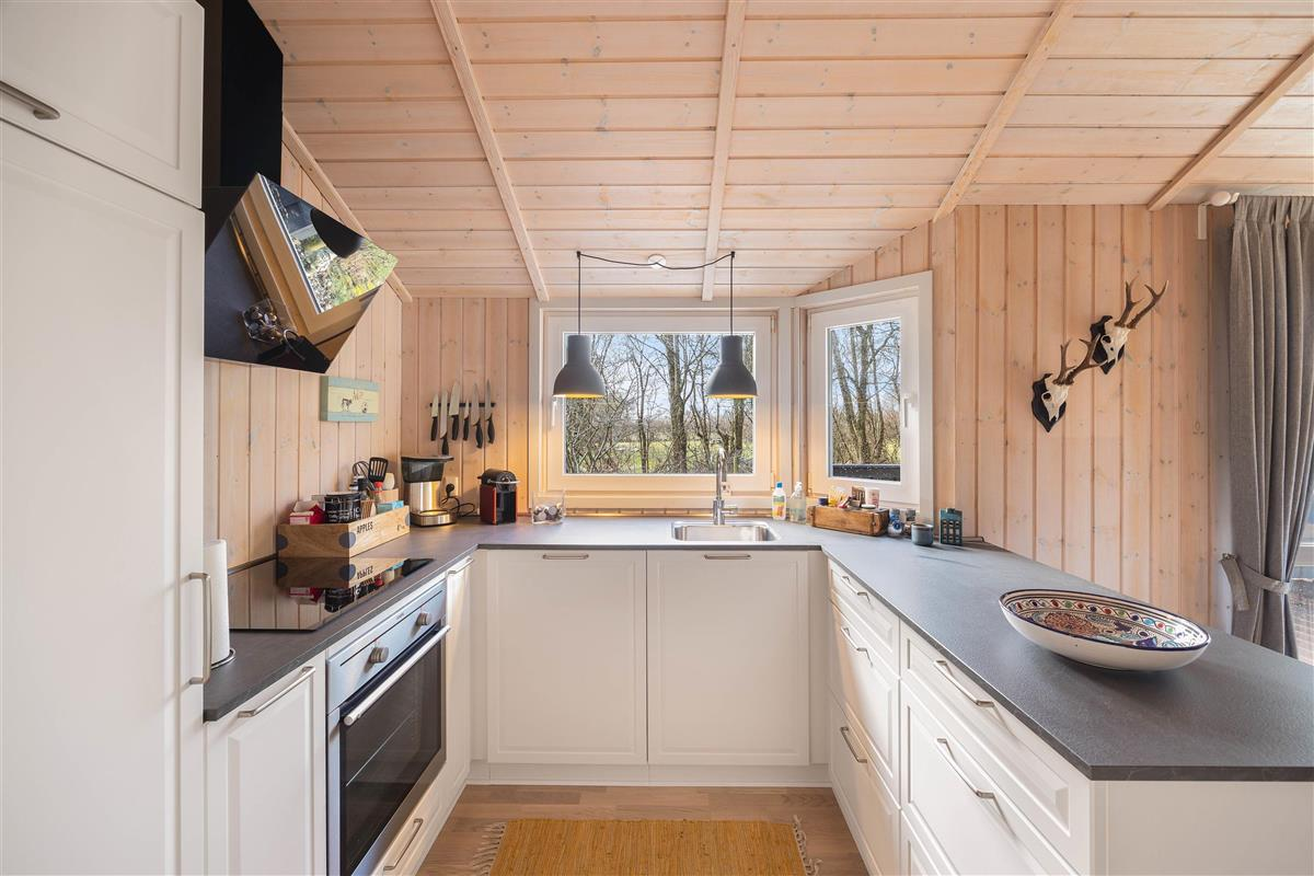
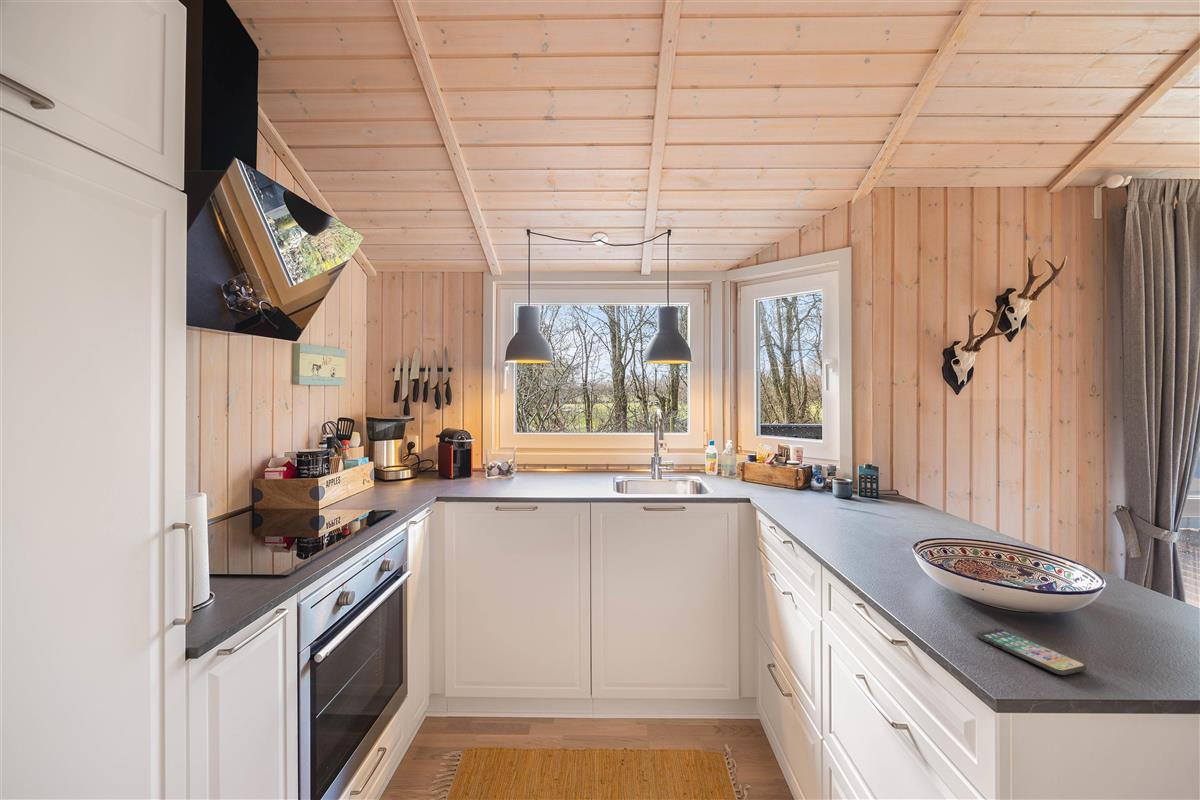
+ smartphone (1027, 649)
